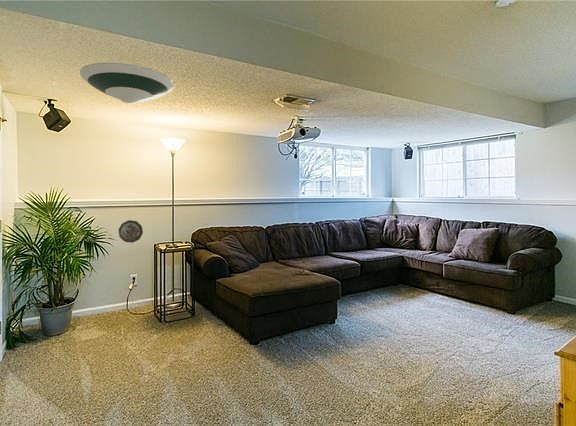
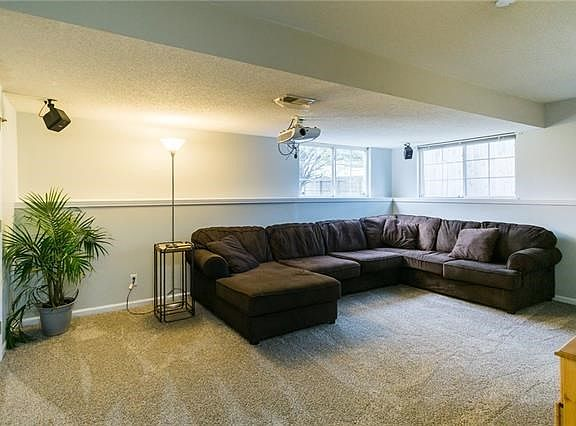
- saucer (129, 91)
- decorative plate (130, 231)
